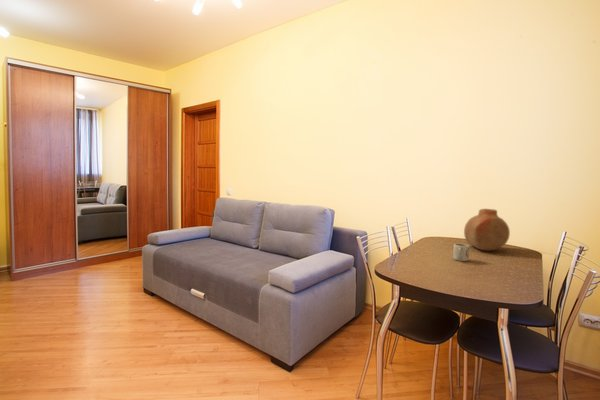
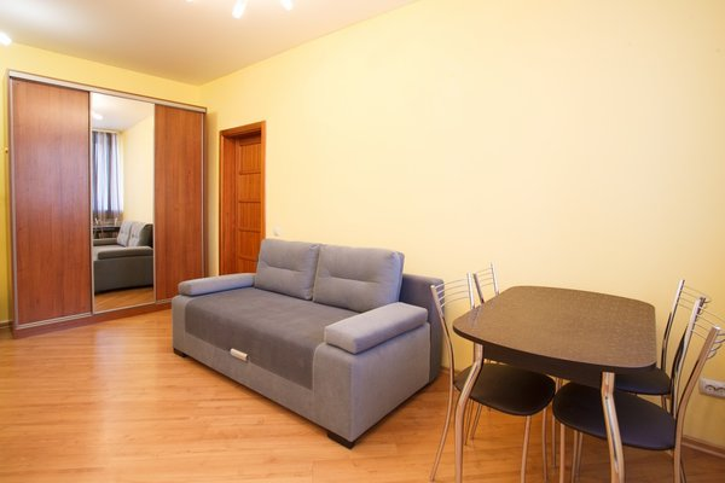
- cup (460, 252)
- vase (487, 229)
